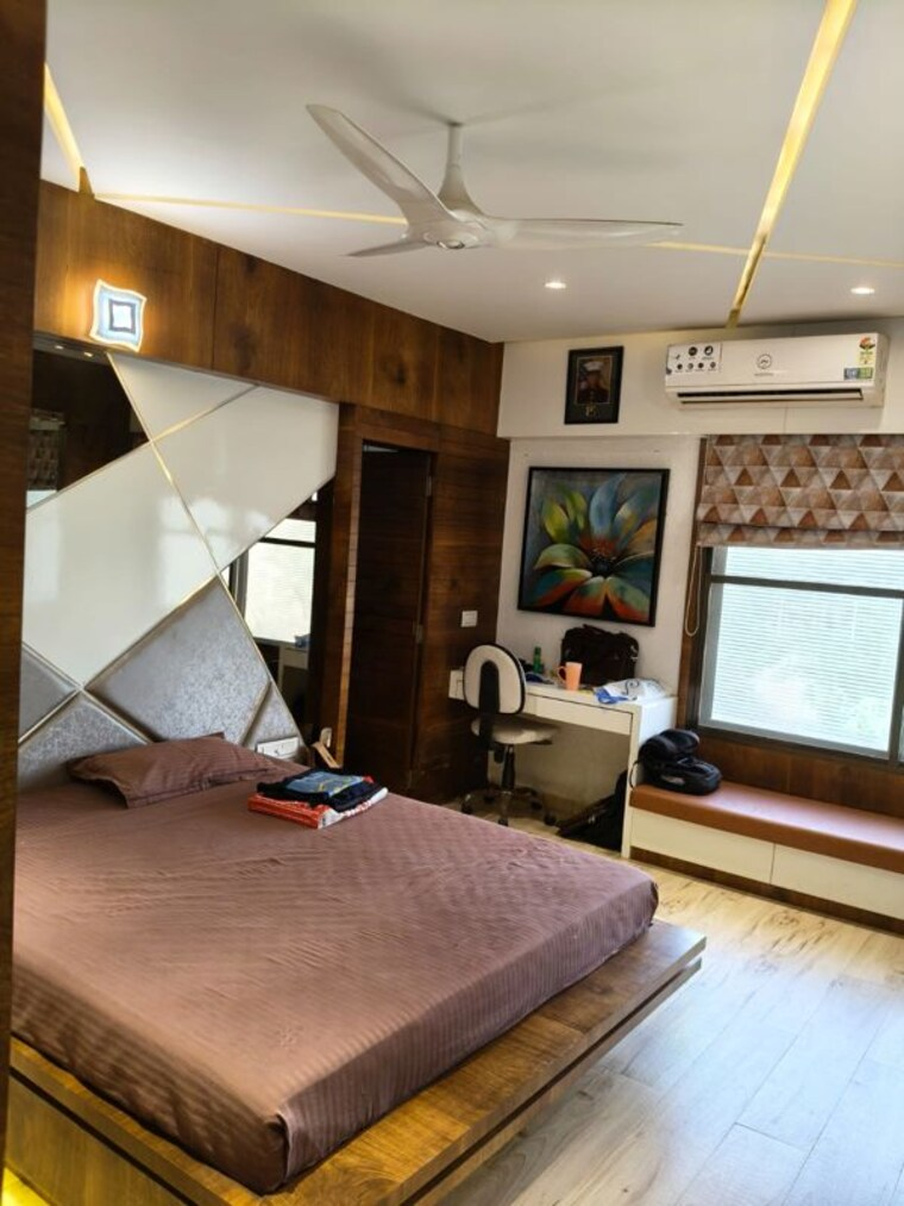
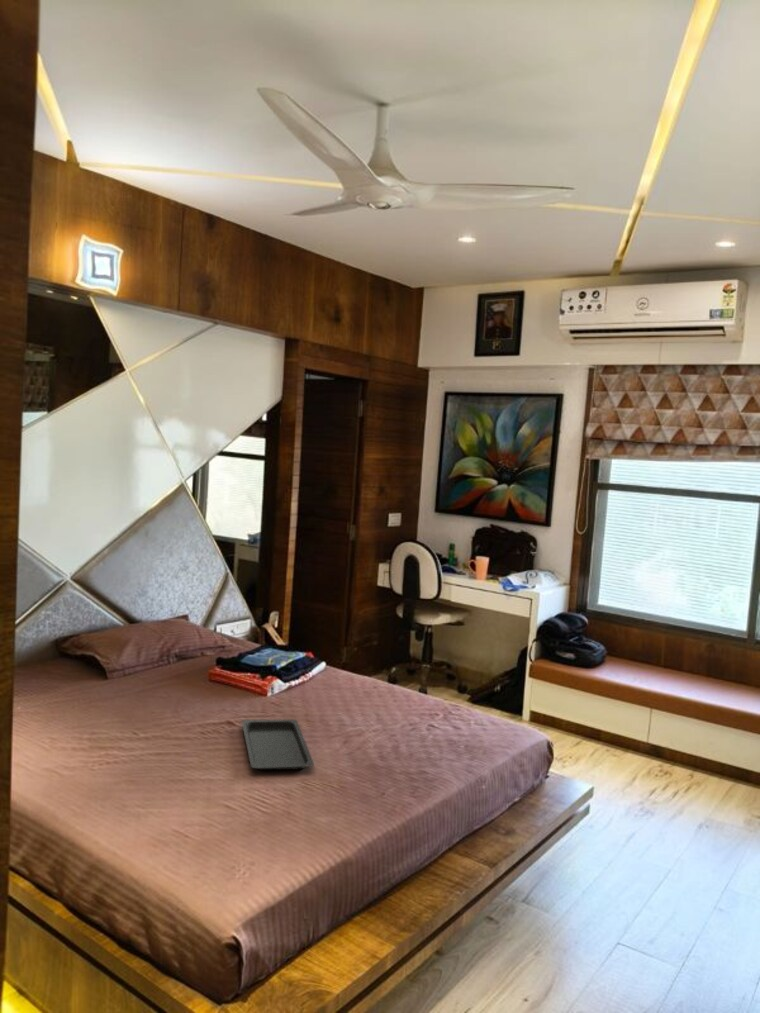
+ serving tray (275, 744)
